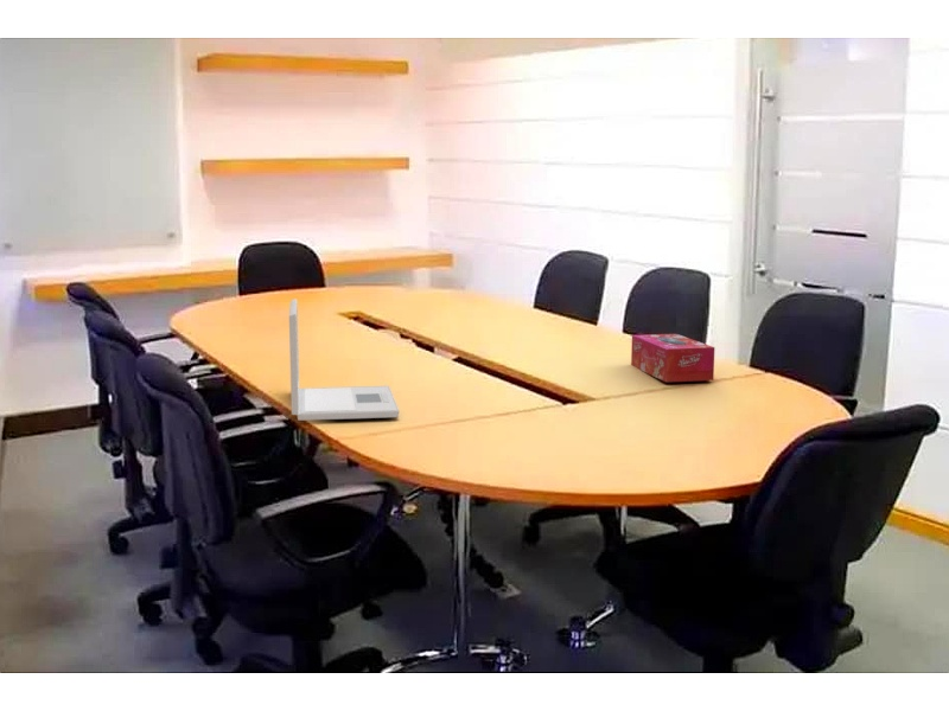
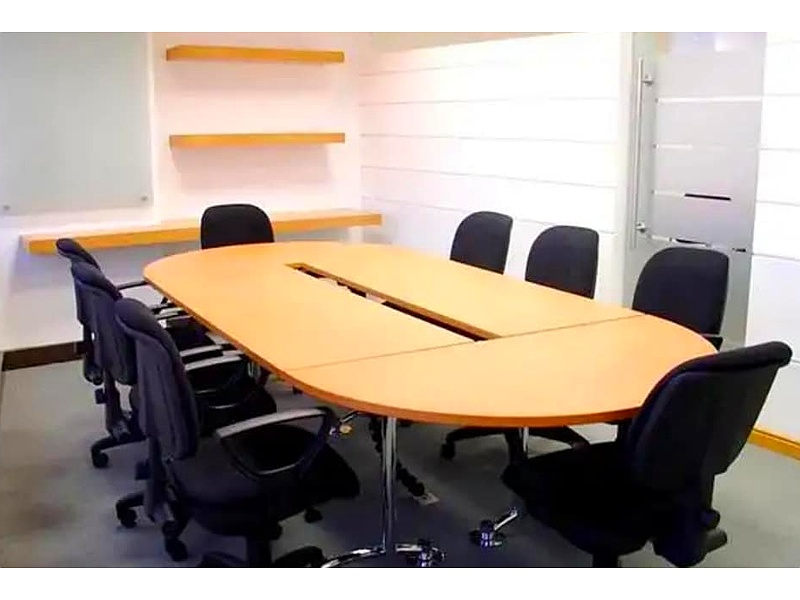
- laptop (342, 387)
- tissue box (670, 357)
